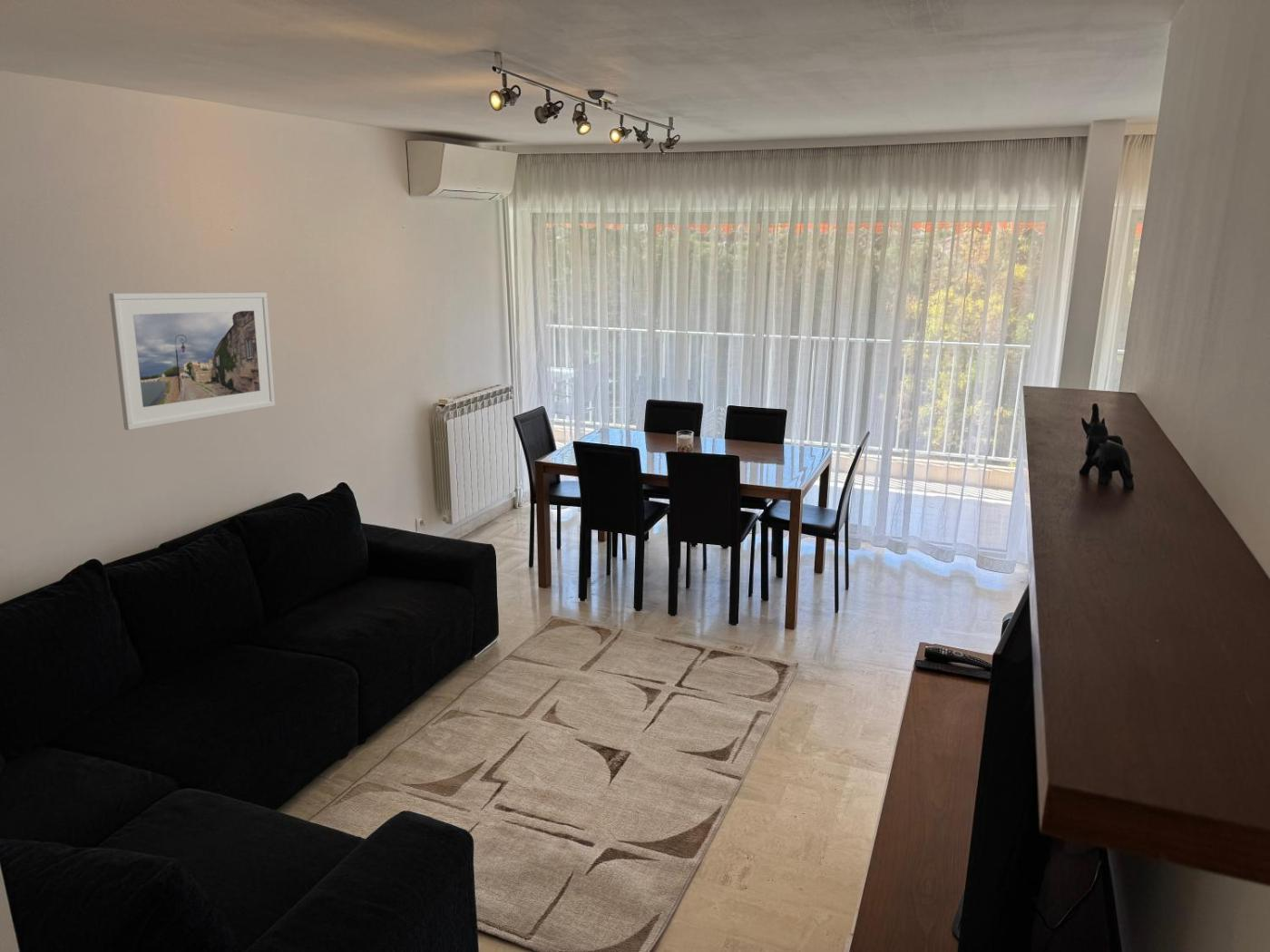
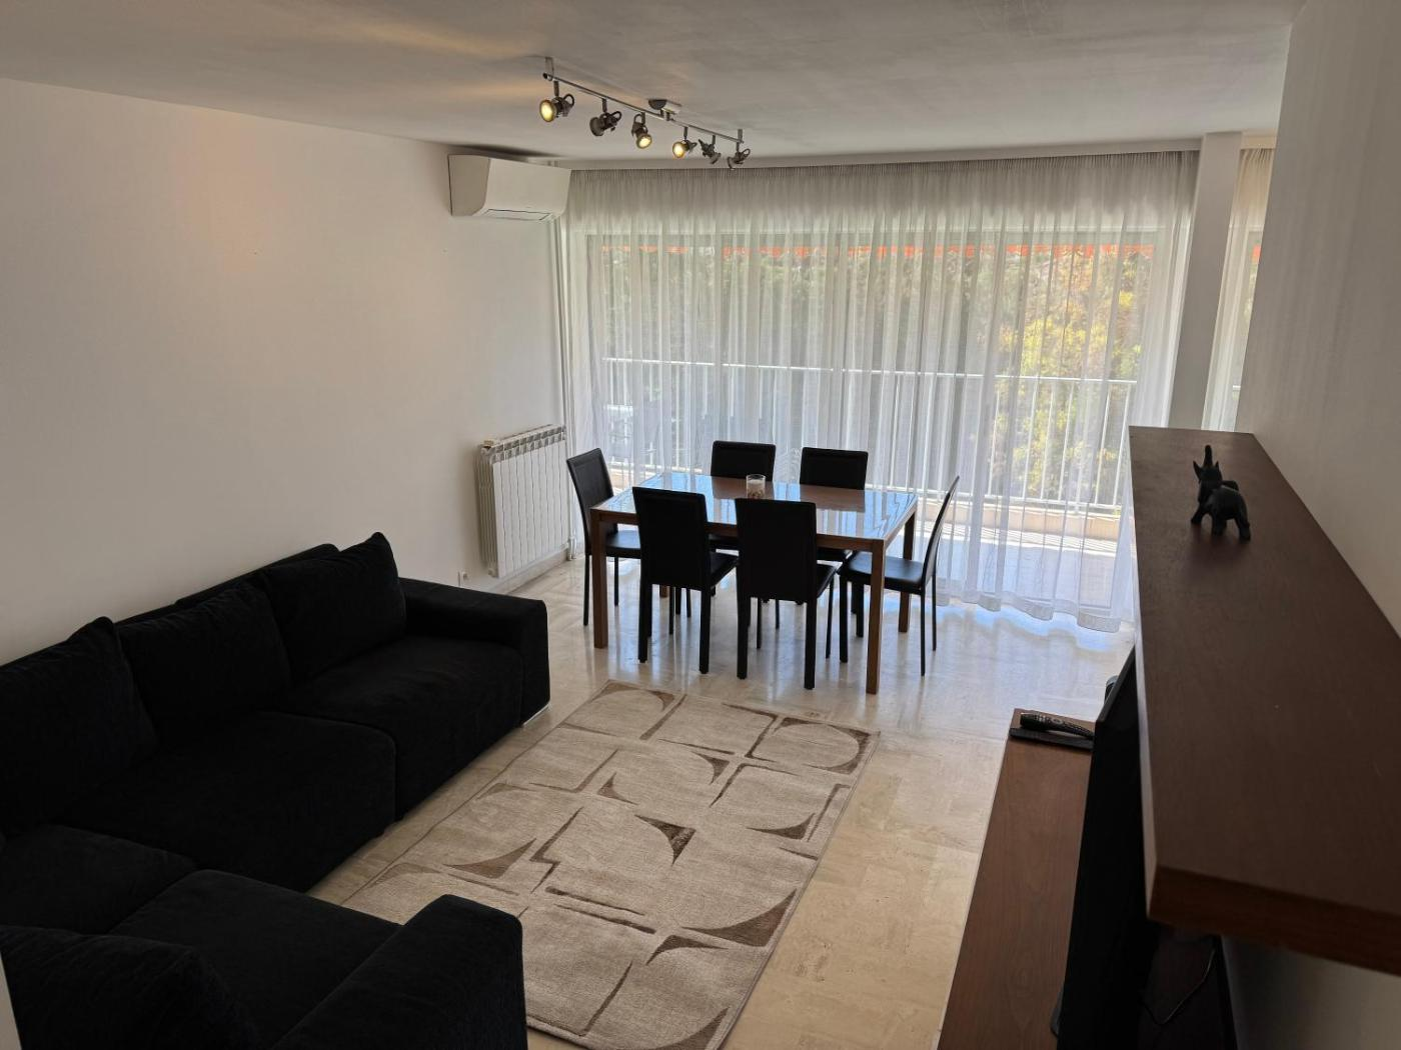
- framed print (200, 355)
